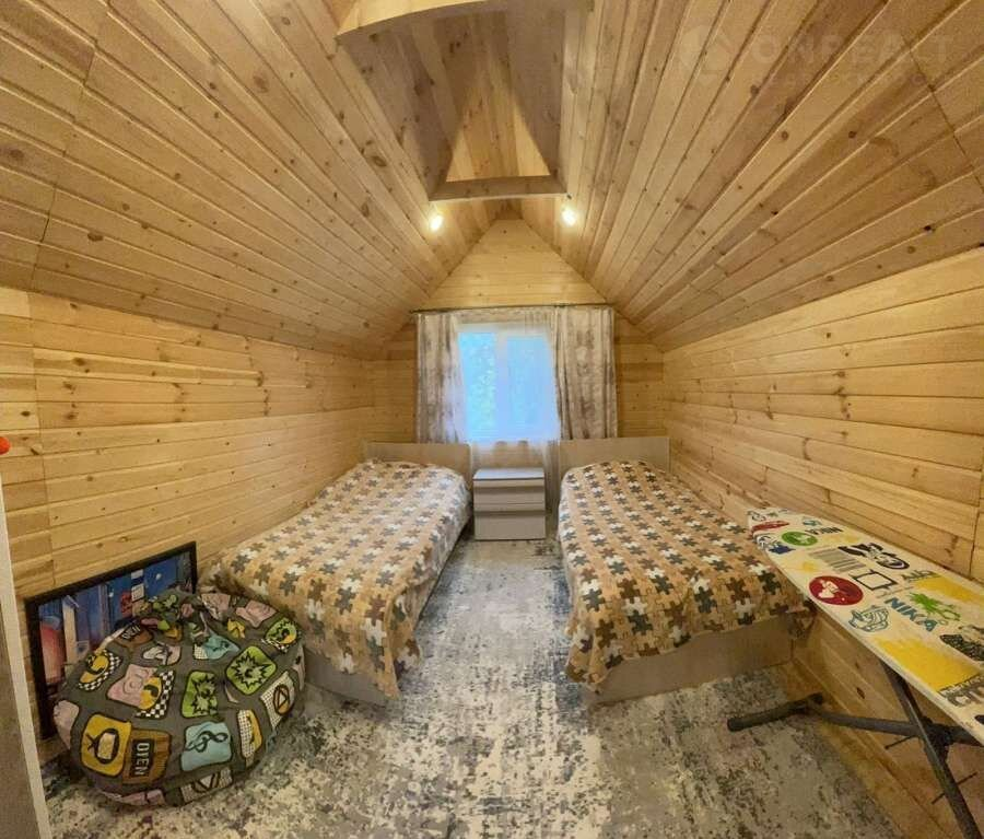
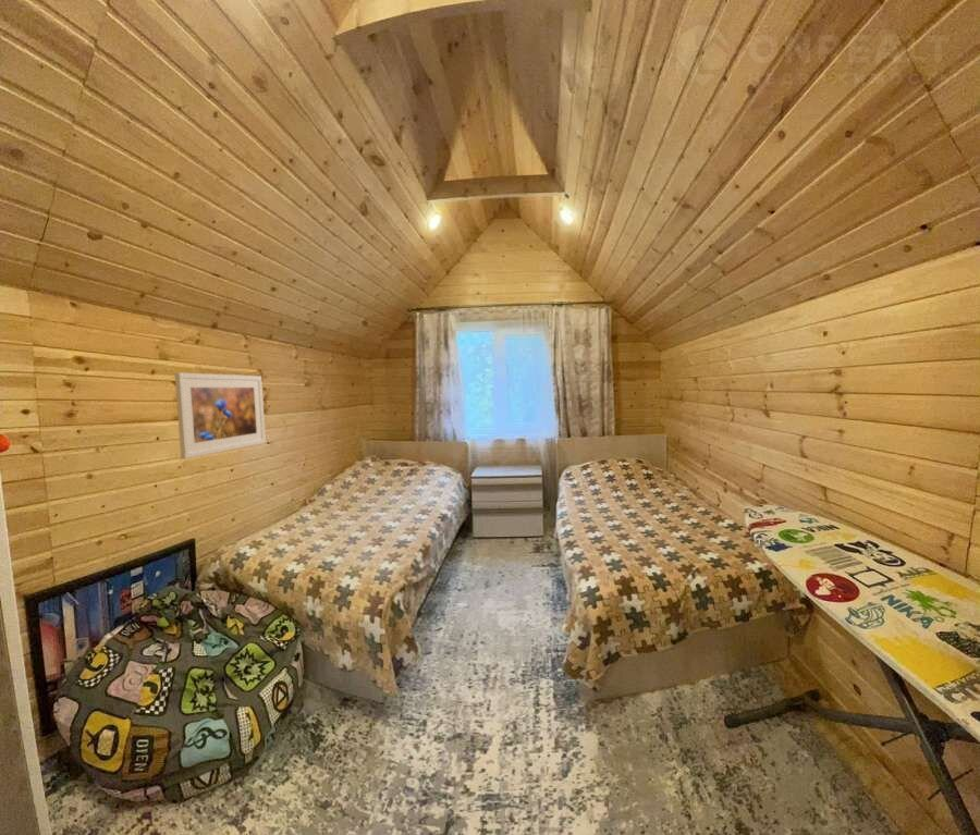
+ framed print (225, 413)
